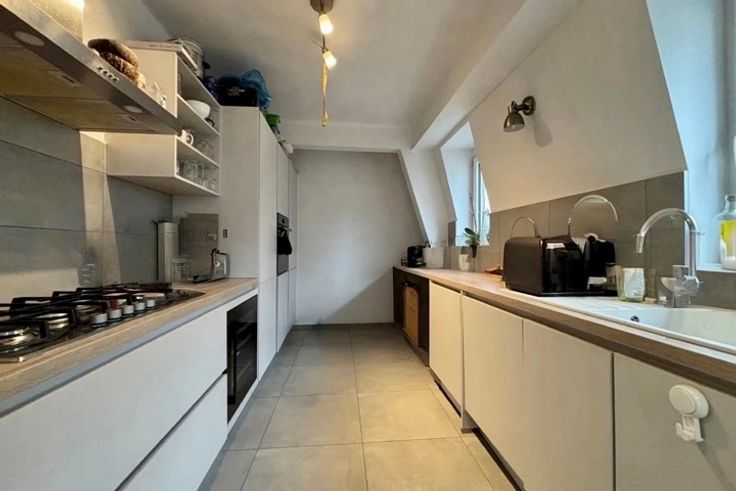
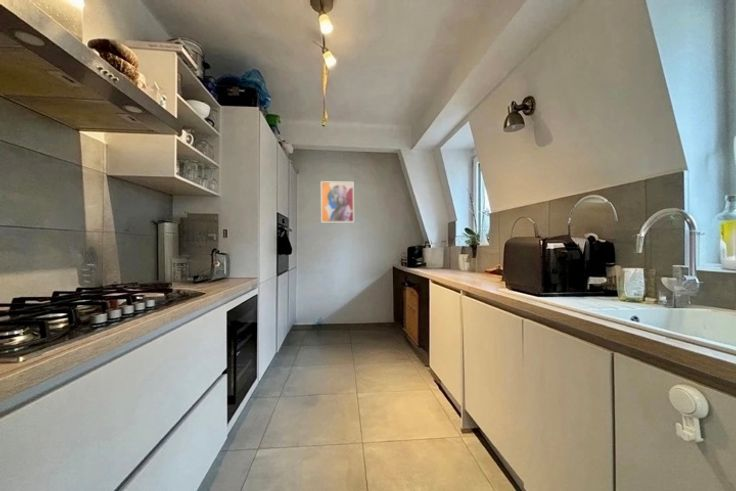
+ wall art (337, 202)
